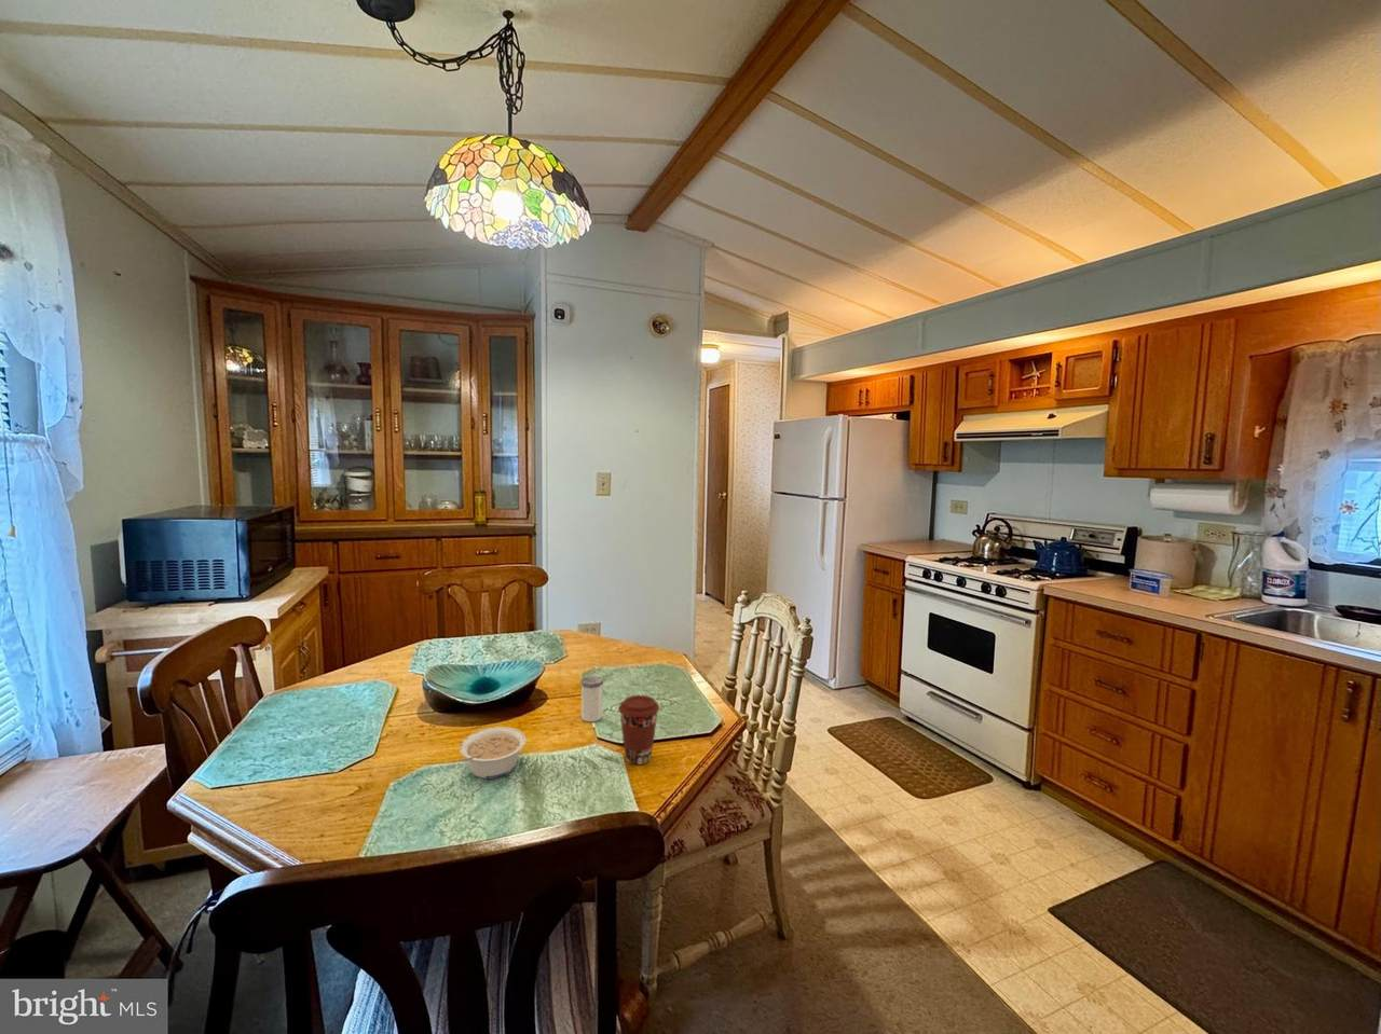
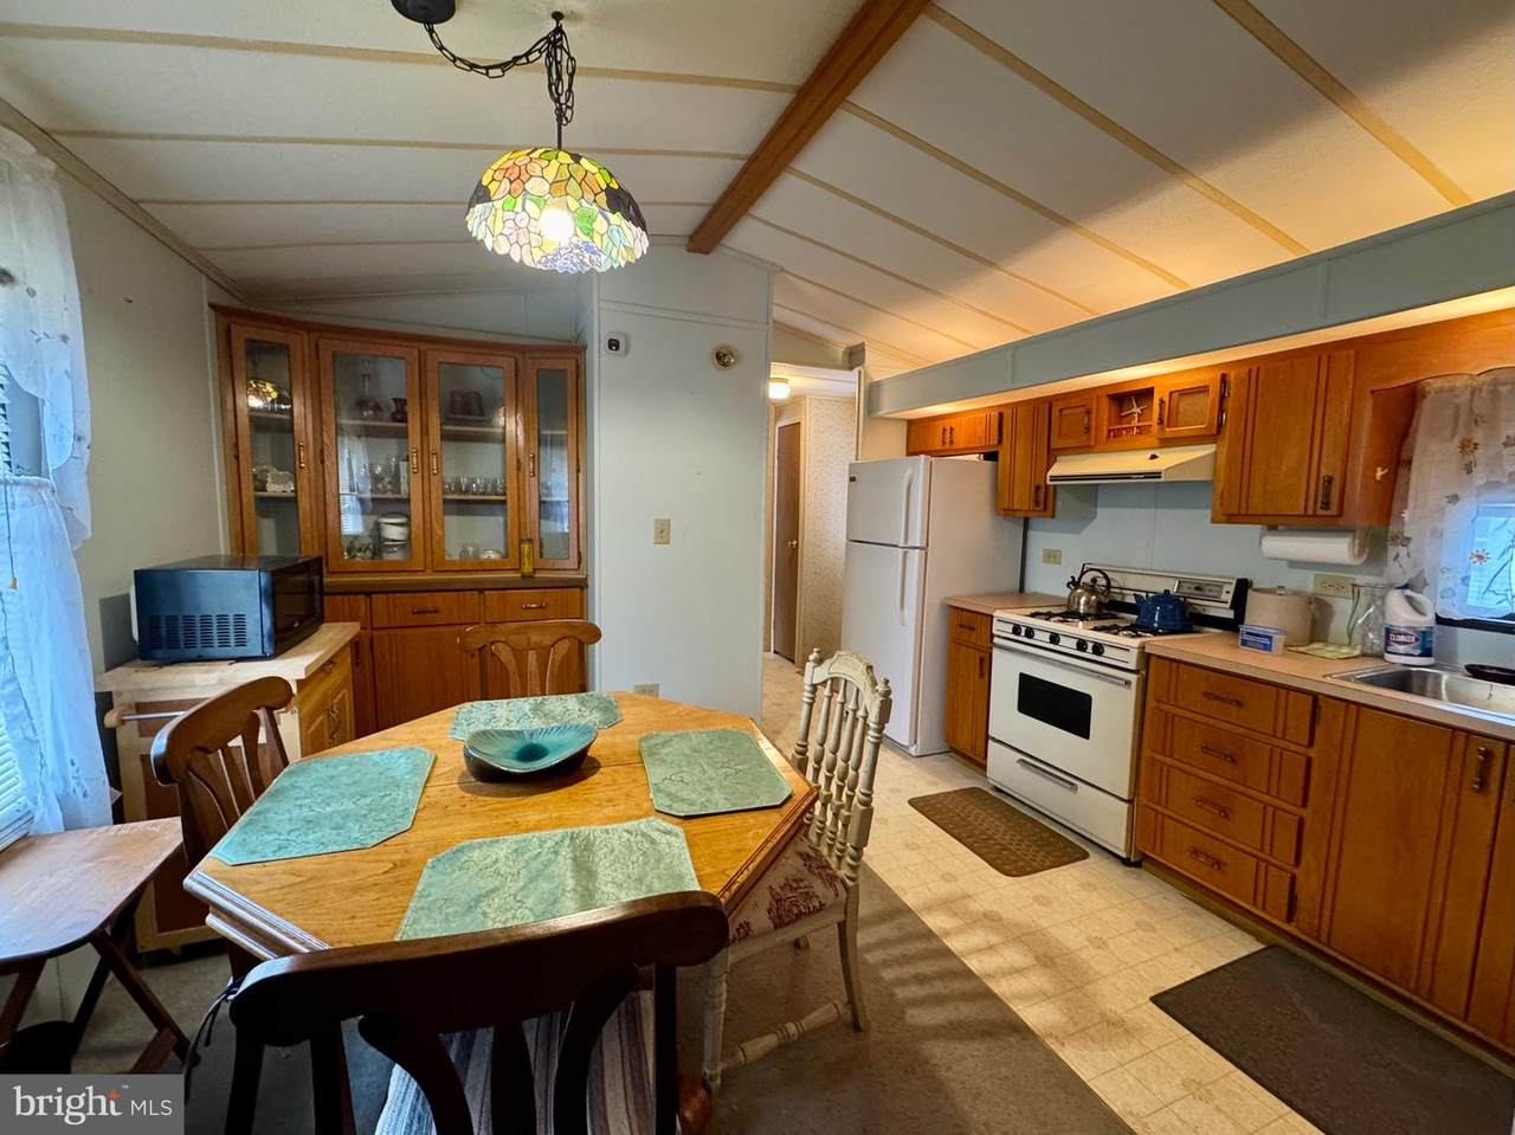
- salt shaker (591, 698)
- legume (493, 753)
- coffee cup (638, 729)
